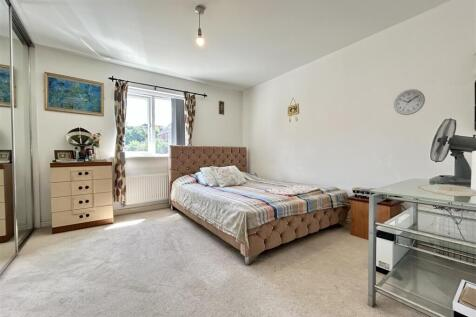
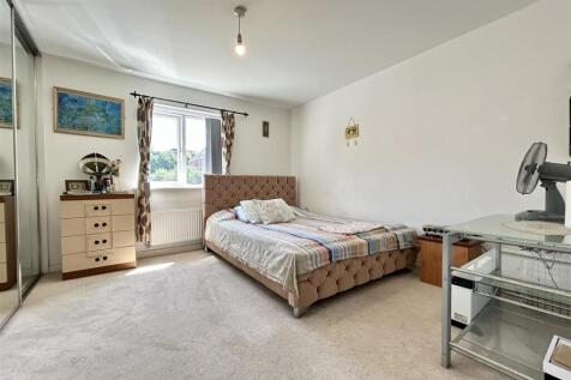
- wall clock (408, 102)
